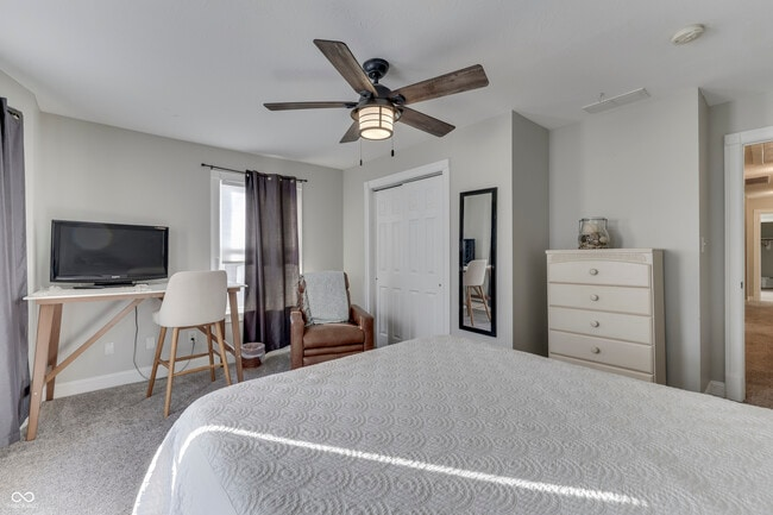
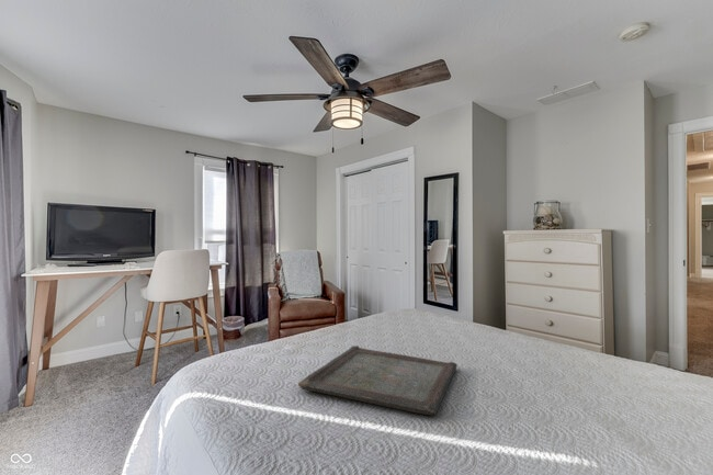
+ serving tray (383, 374)
